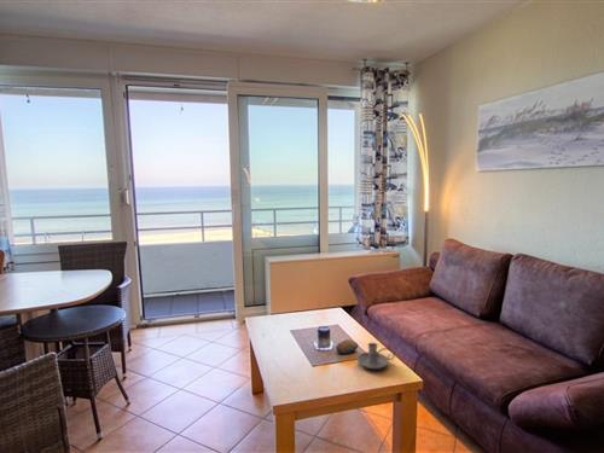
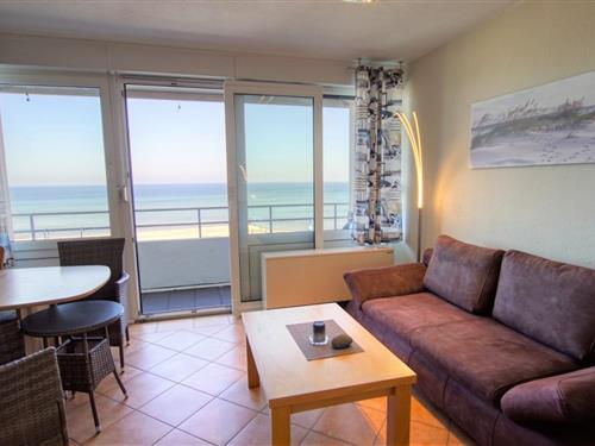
- candle holder (376, 354)
